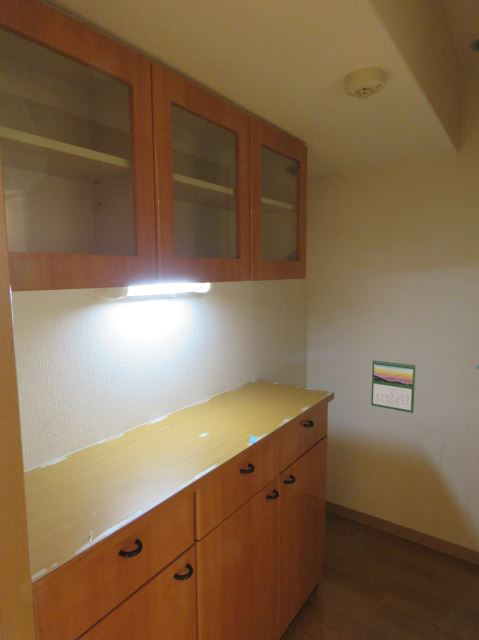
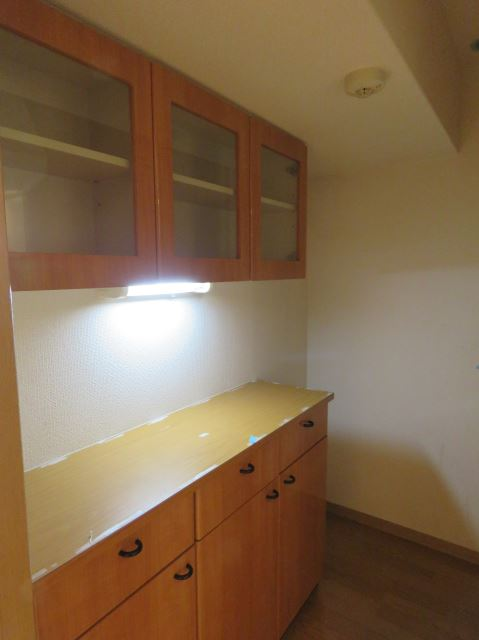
- calendar (392, 384)
